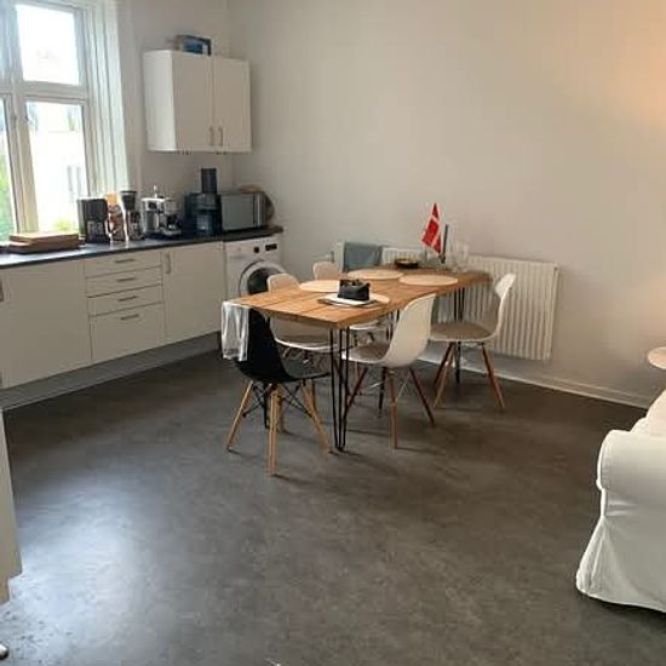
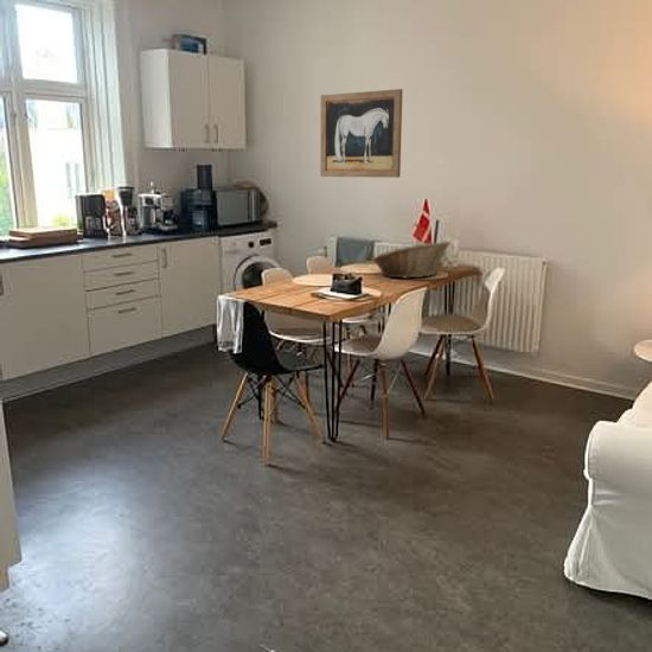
+ wall art (359, 135)
+ fruit basket (411, 257)
